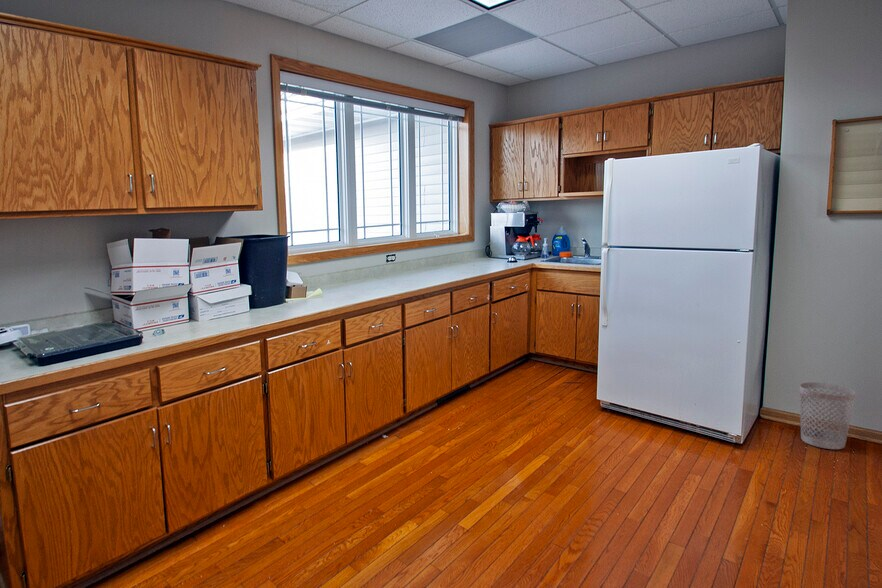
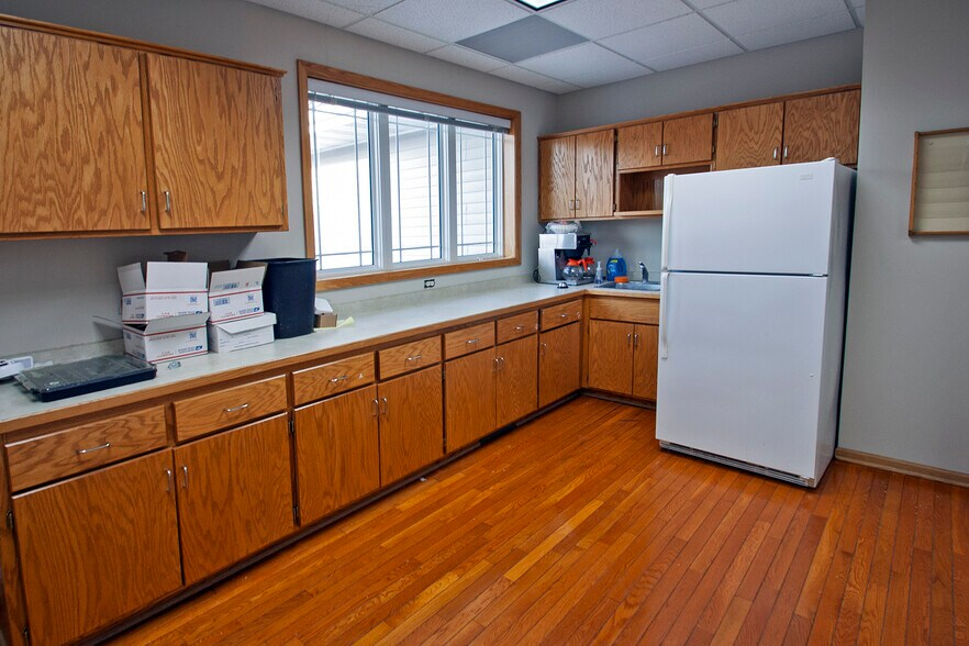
- wastebasket (824, 415)
